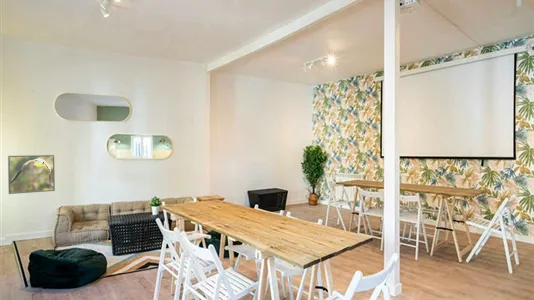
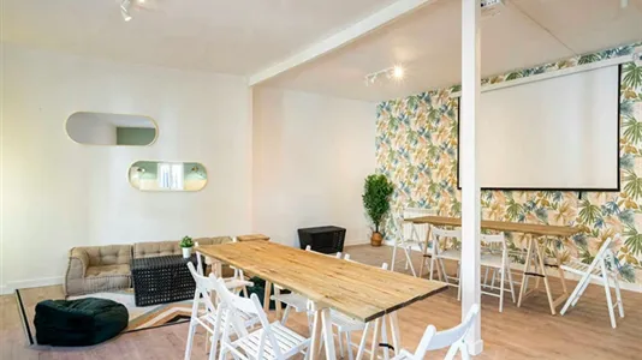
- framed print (32, 173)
